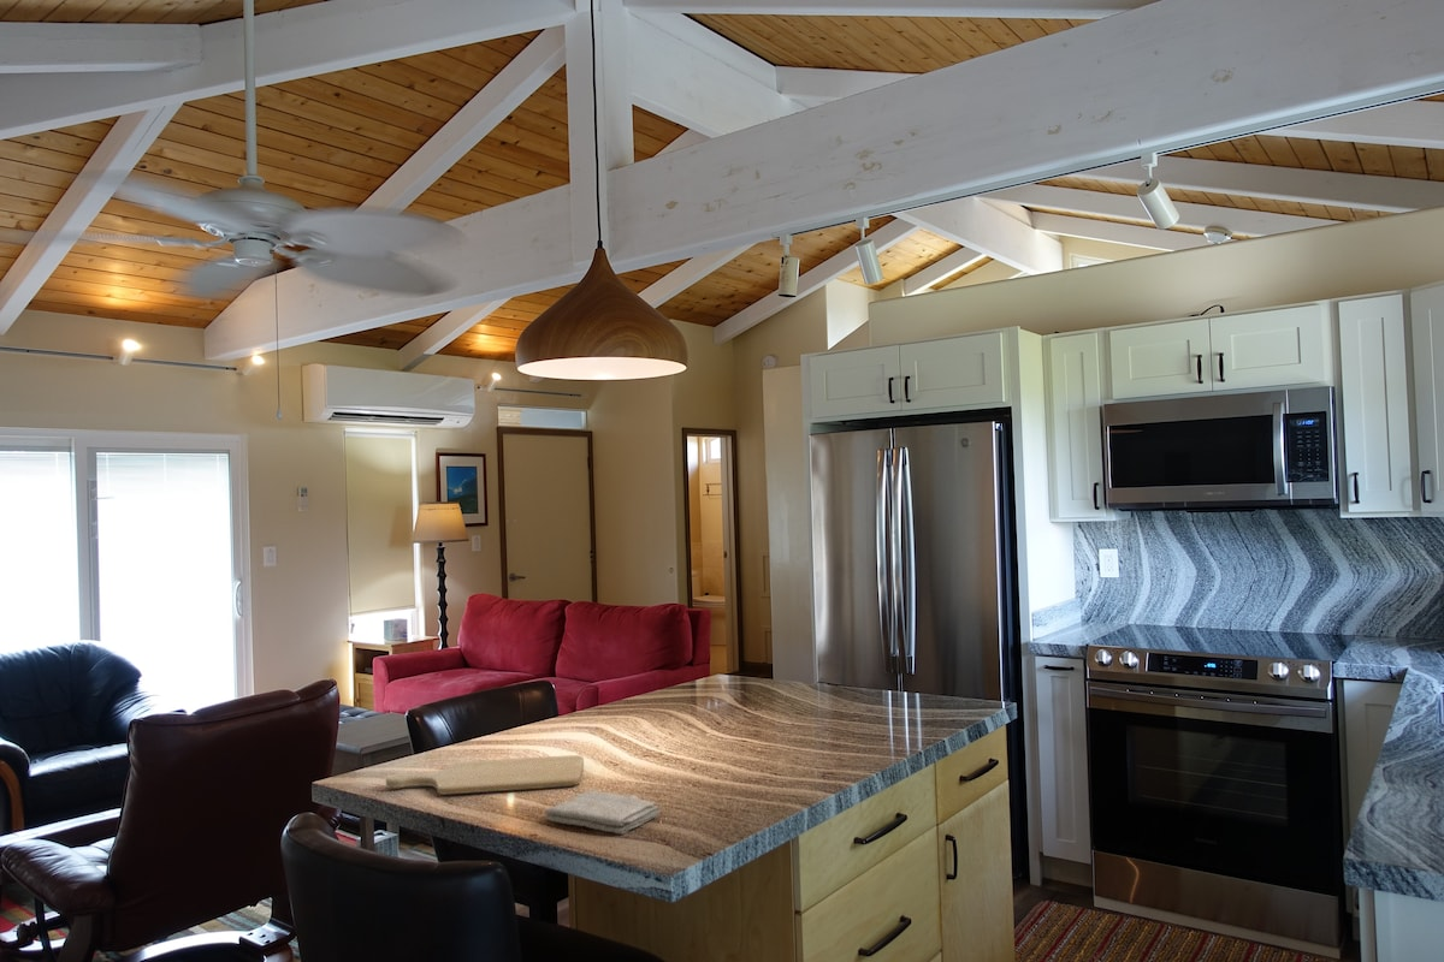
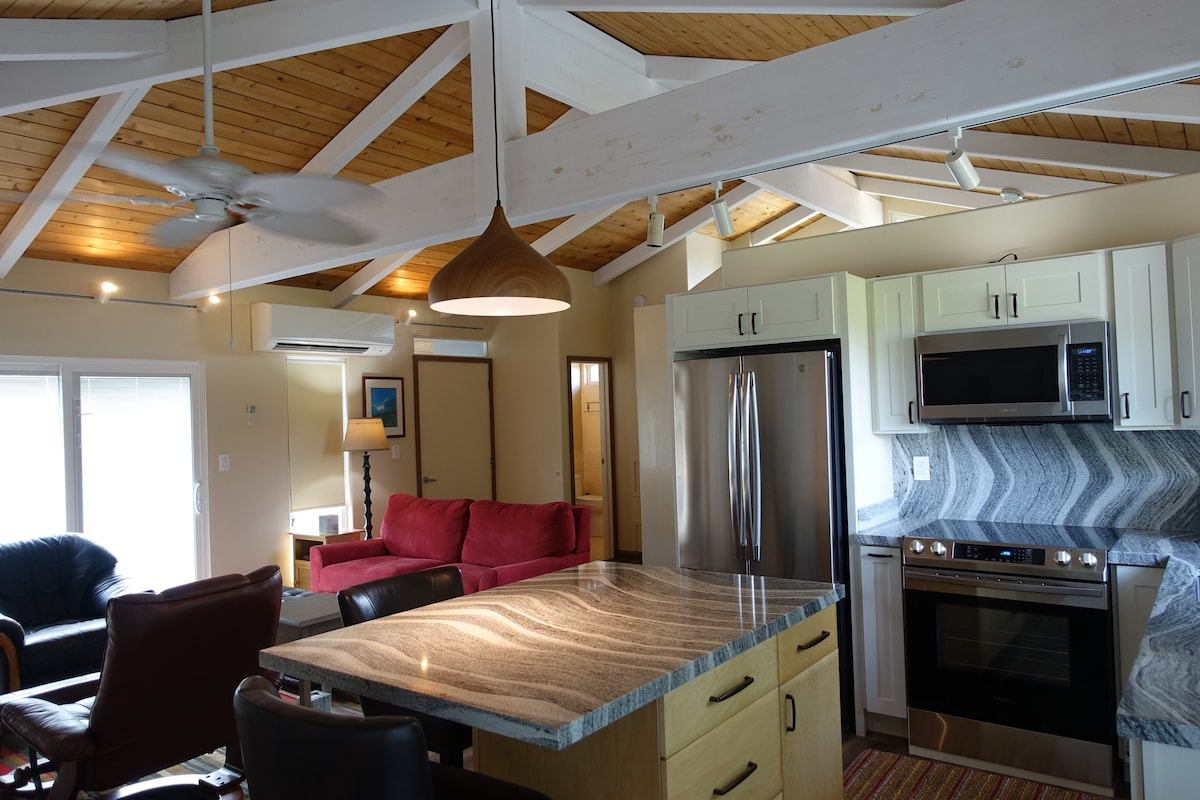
- washcloth (603, 809)
- chopping board (485, 774)
